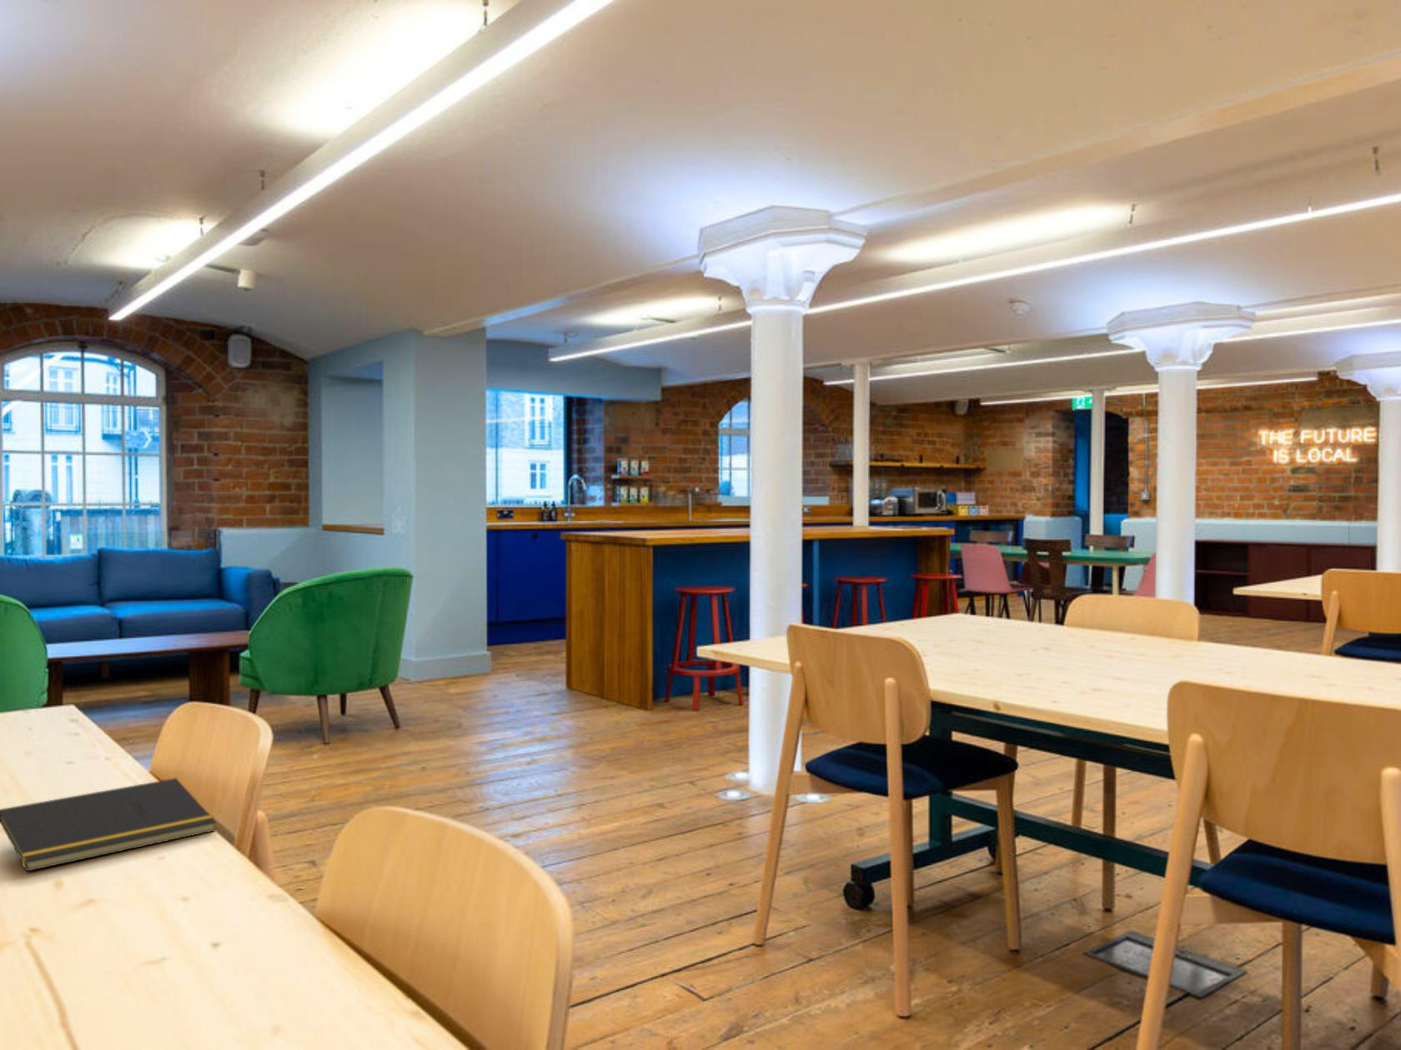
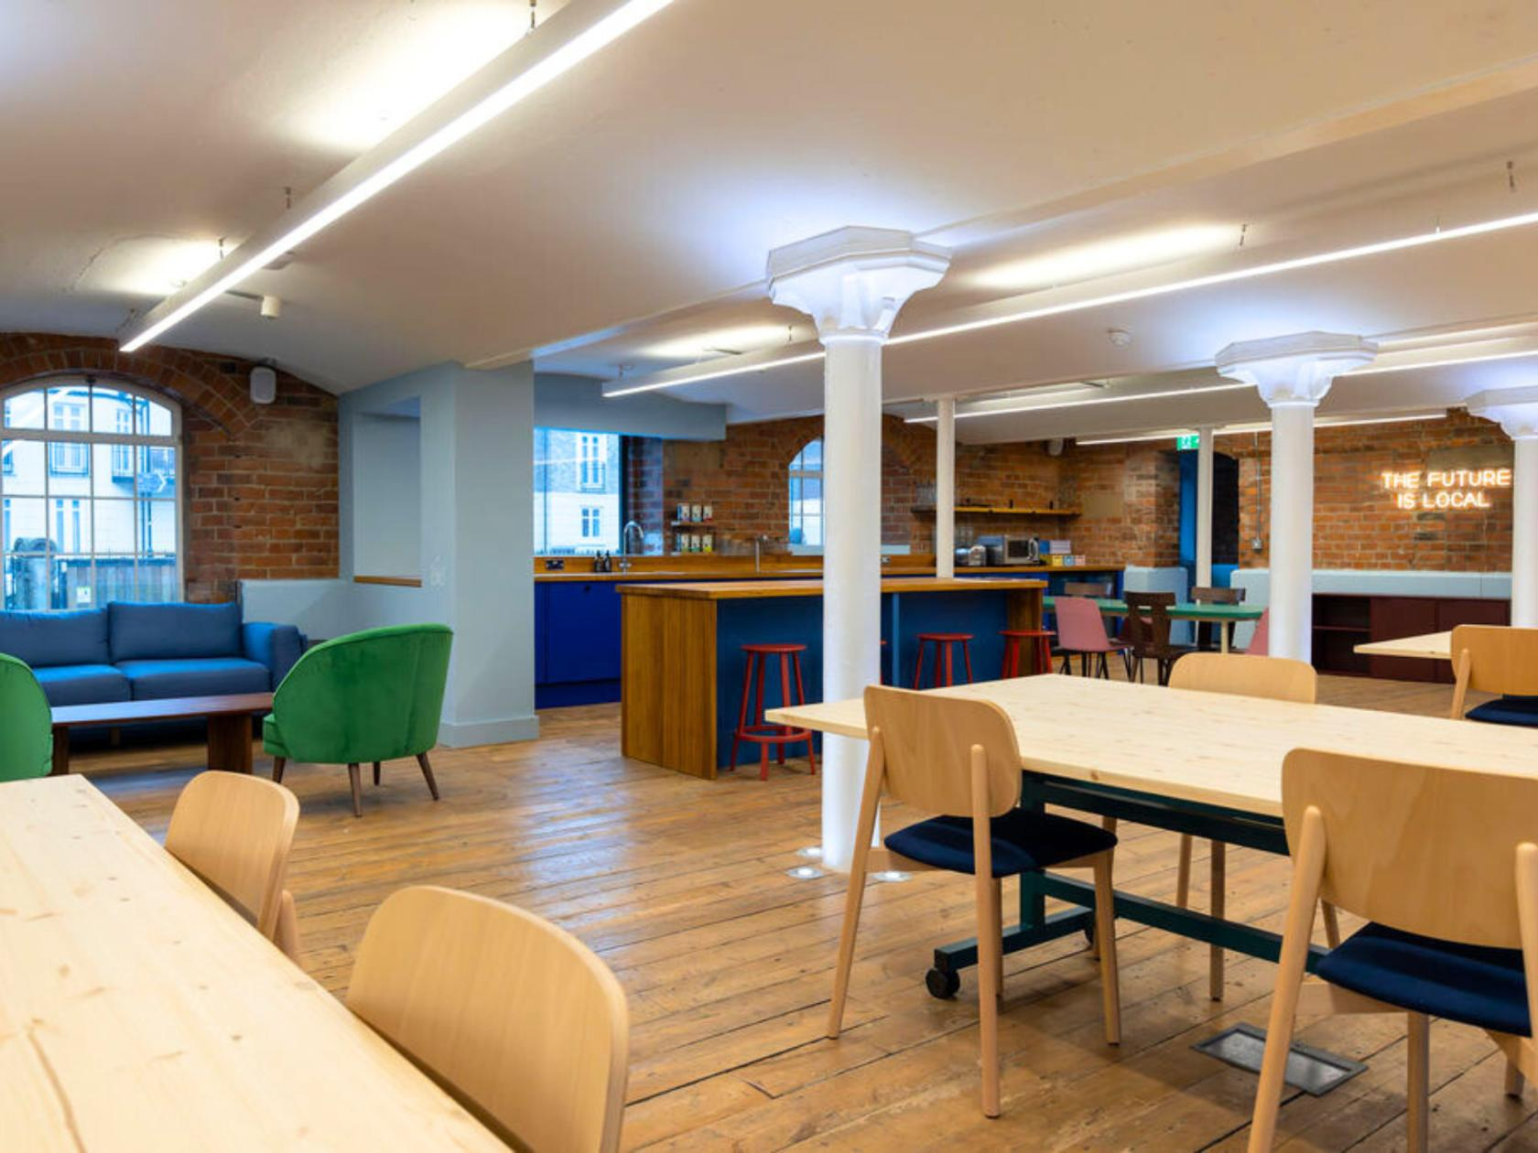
- notepad (108, 819)
